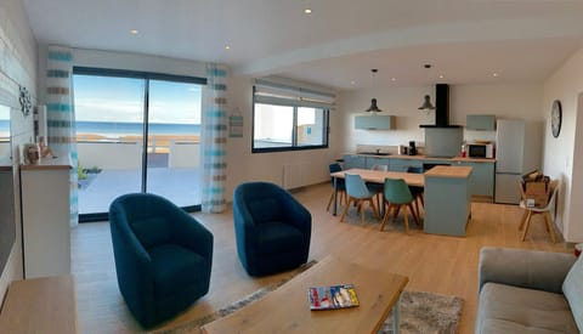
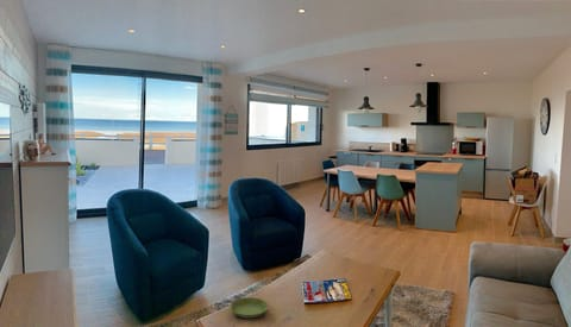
+ saucer (249, 308)
